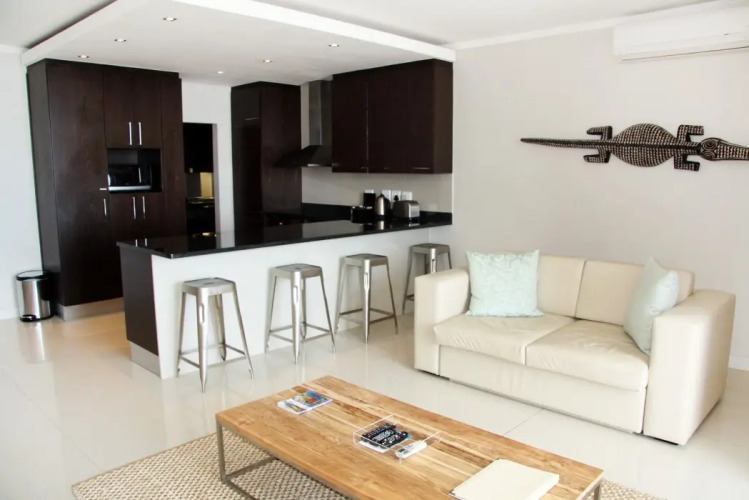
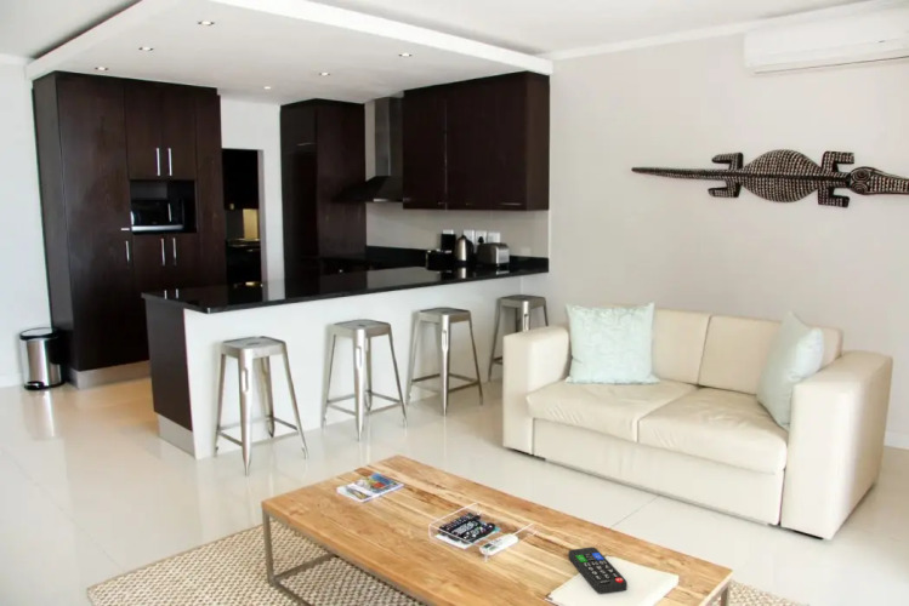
+ remote control (596, 568)
